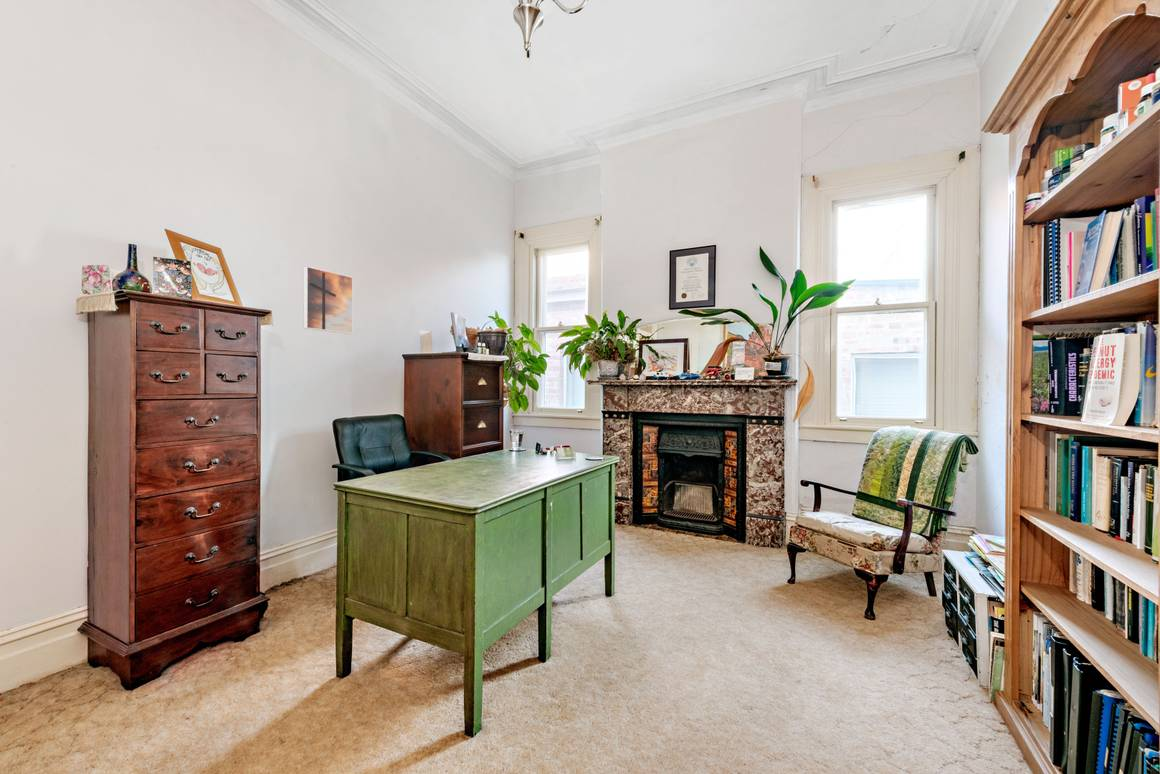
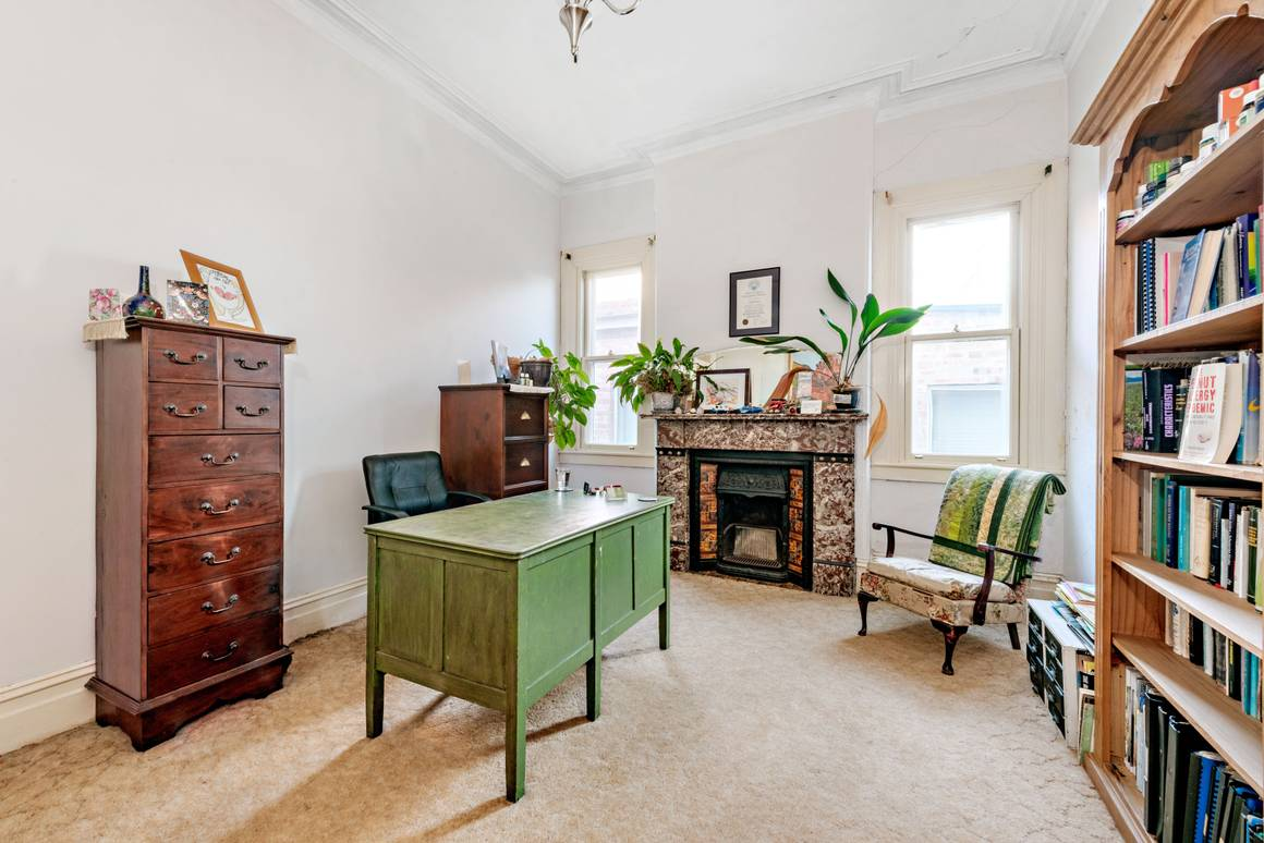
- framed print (329, 301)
